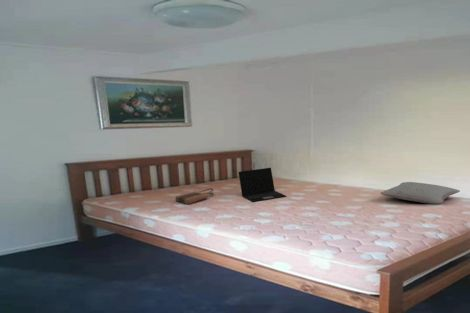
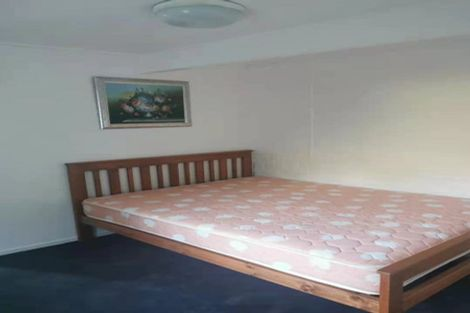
- laptop (262, 184)
- pillow (419, 192)
- tote bag (197, 195)
